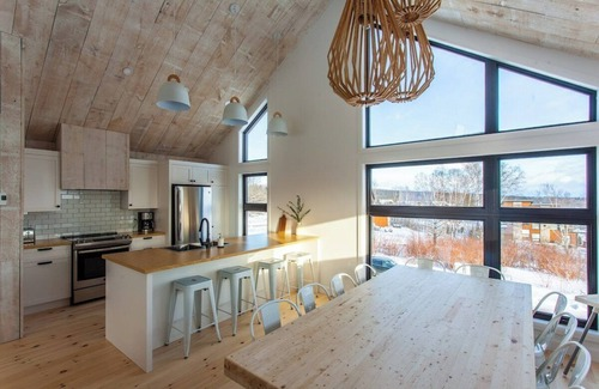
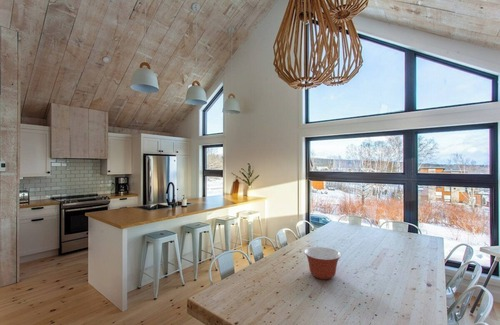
+ mixing bowl (322, 264)
